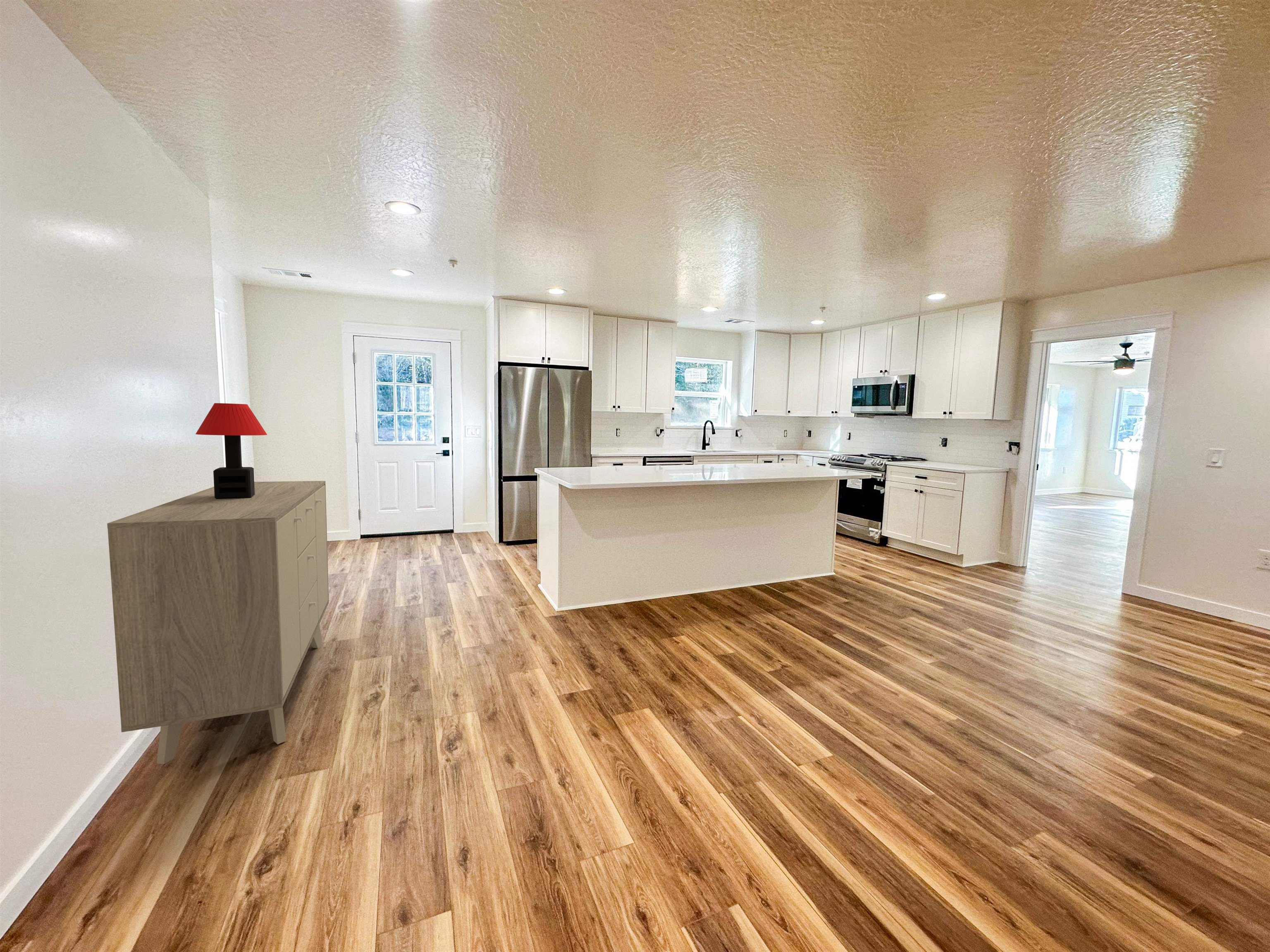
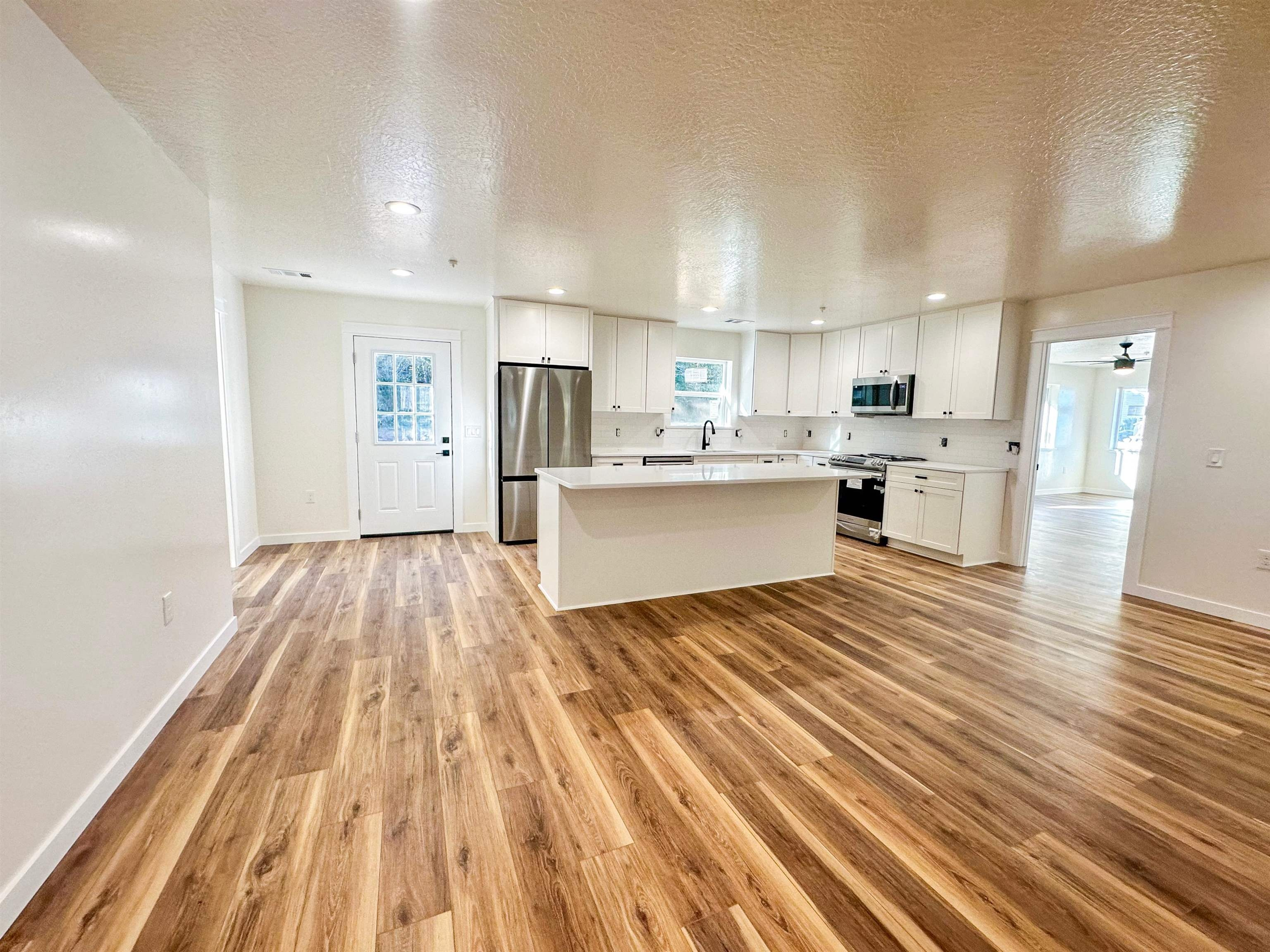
- sideboard (254, 596)
- table lamp (233, 450)
